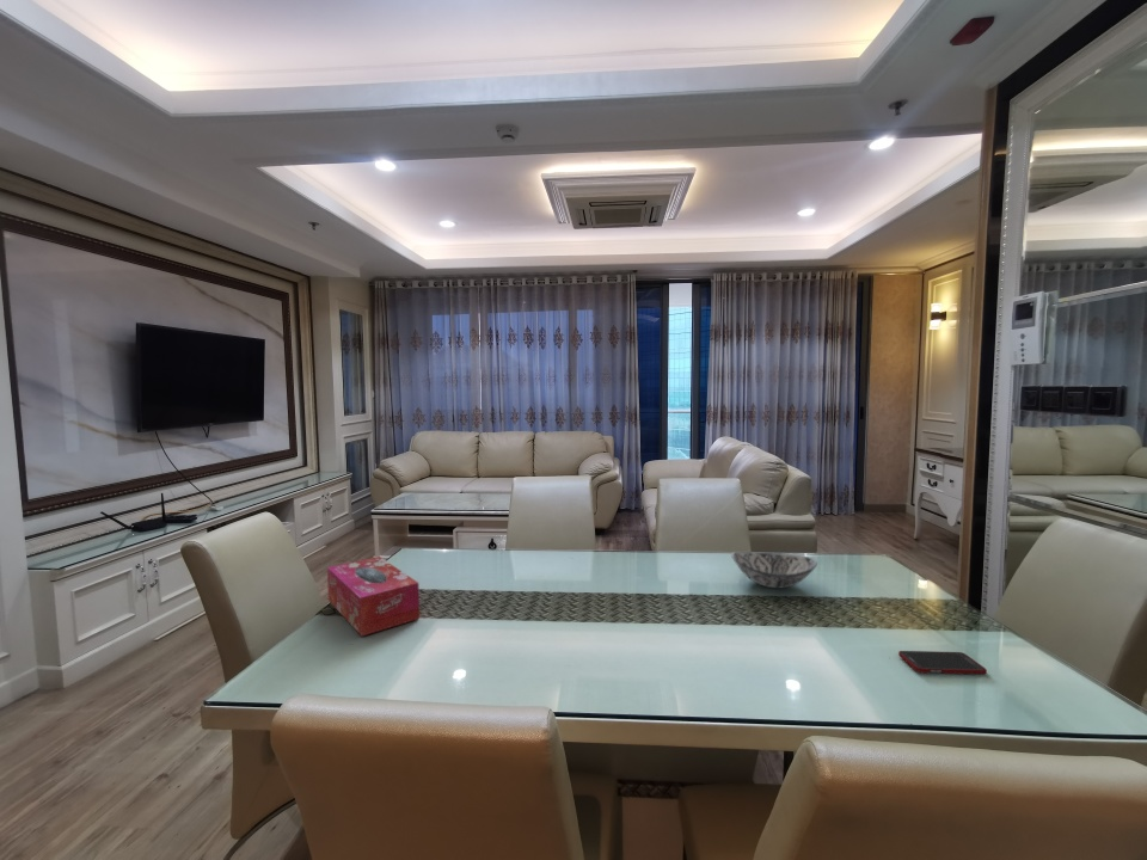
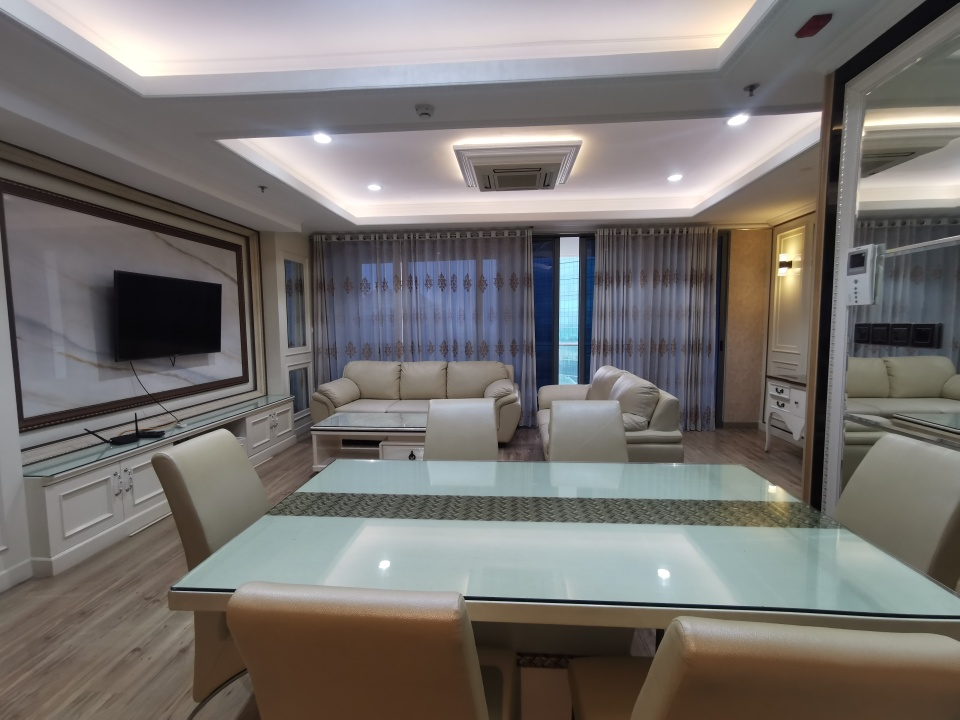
- decorative bowl (772, 570)
- cell phone (940, 662)
- tissue box (370, 591)
